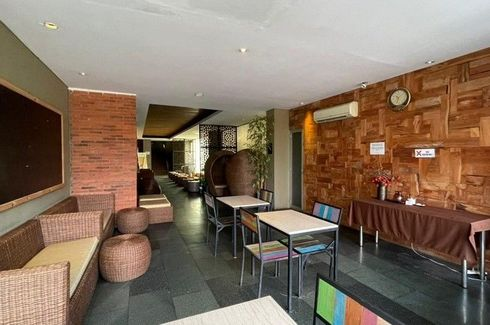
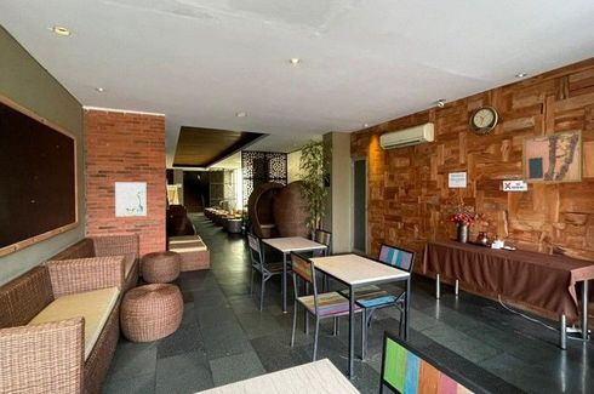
+ wall art (131, 199)
+ wall art (550, 158)
